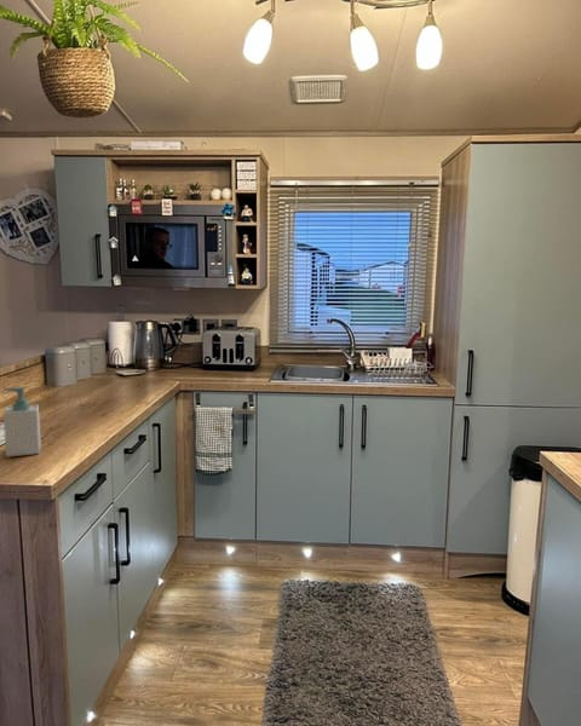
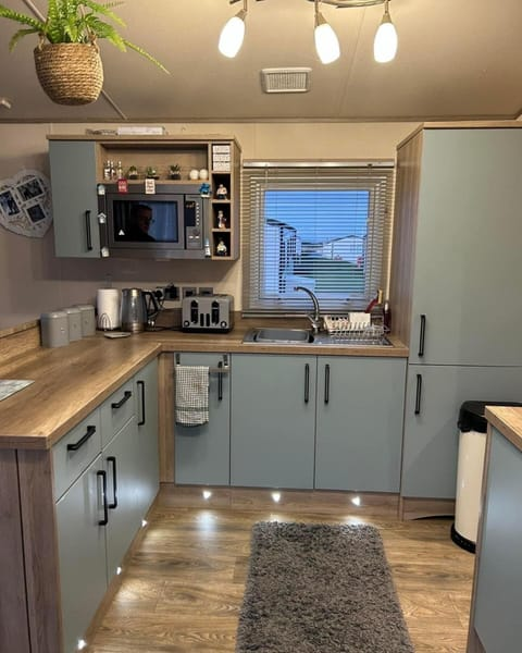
- soap bottle (21, 419)
